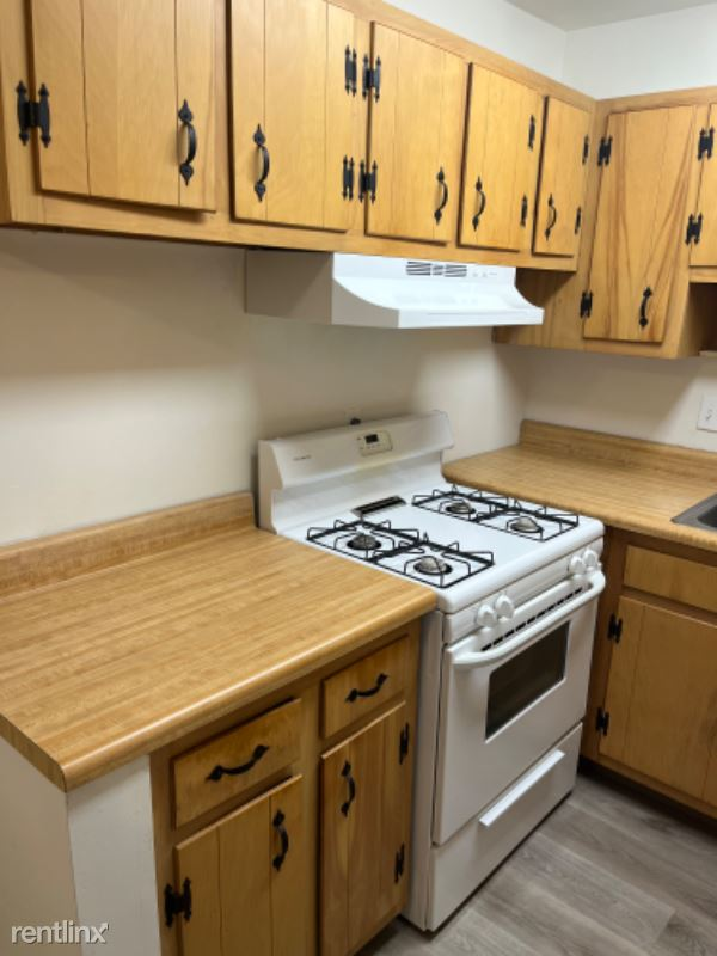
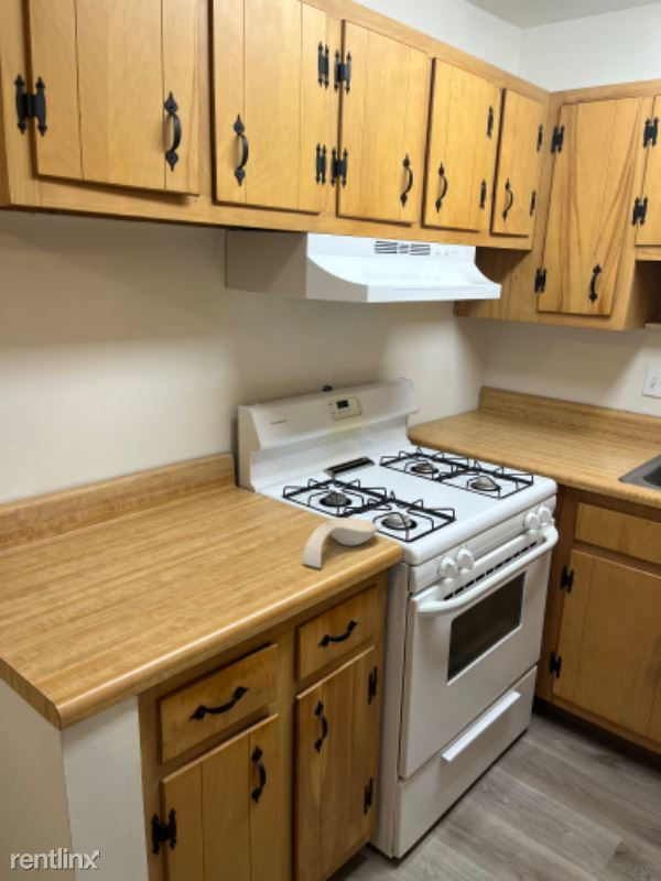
+ spoon rest (339, 533)
